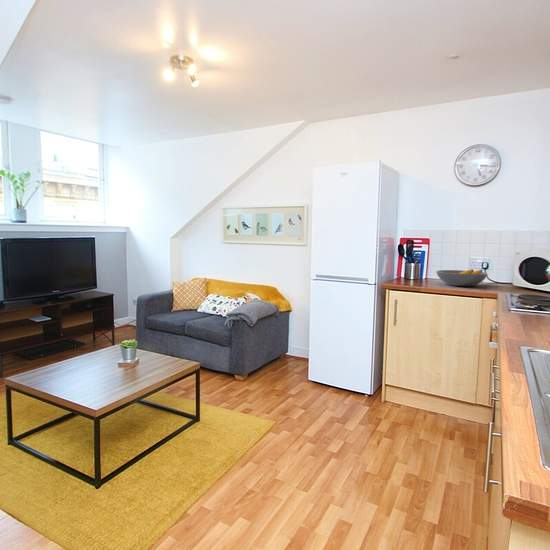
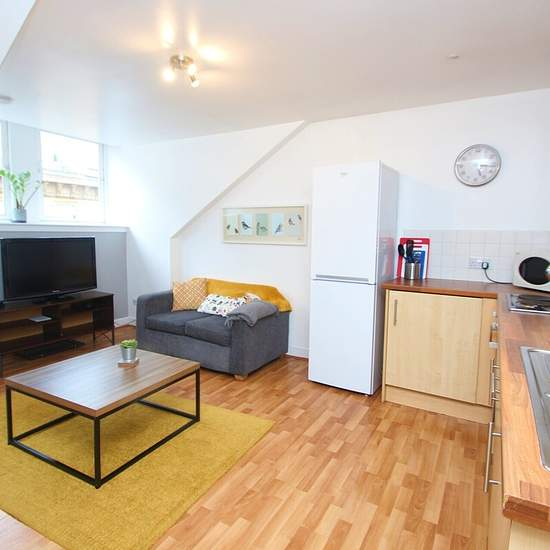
- fruit bowl (461, 277)
